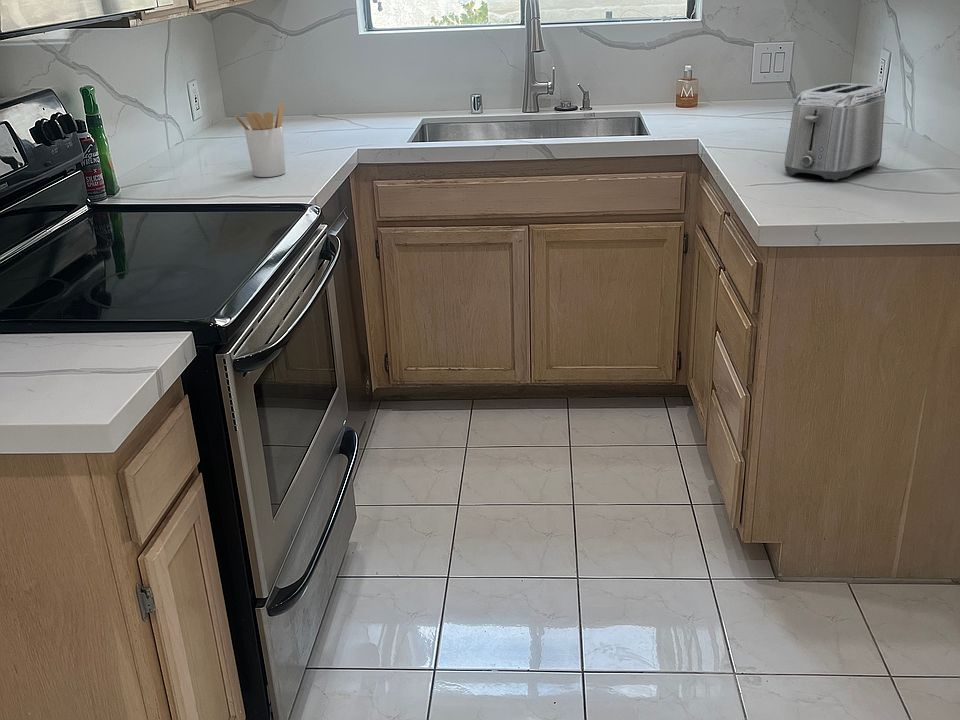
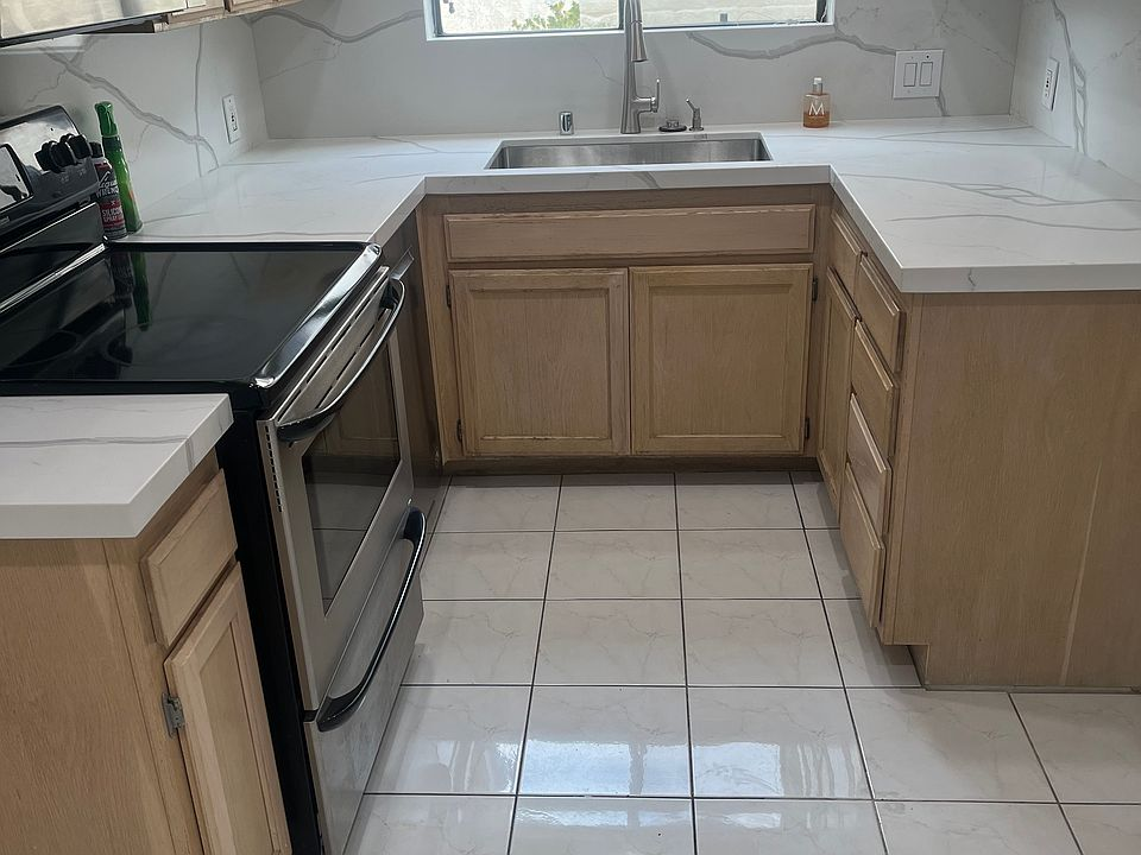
- toaster (839, 129)
- utensil holder (264, 140)
